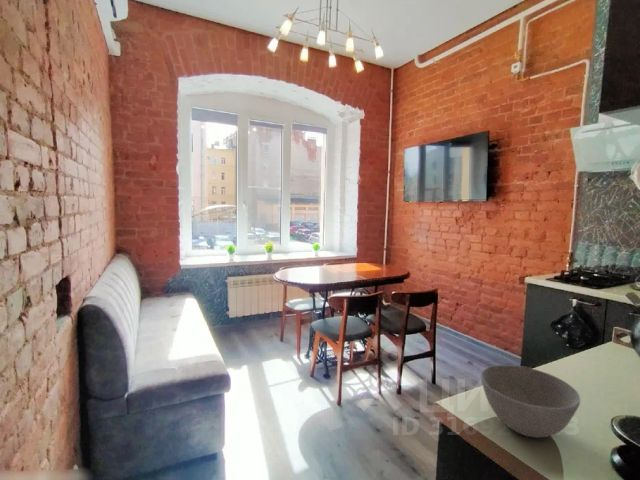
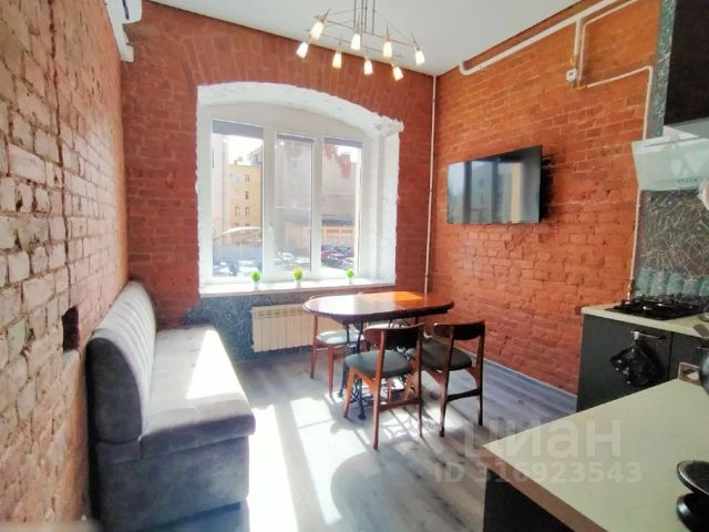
- bowl (525, 404)
